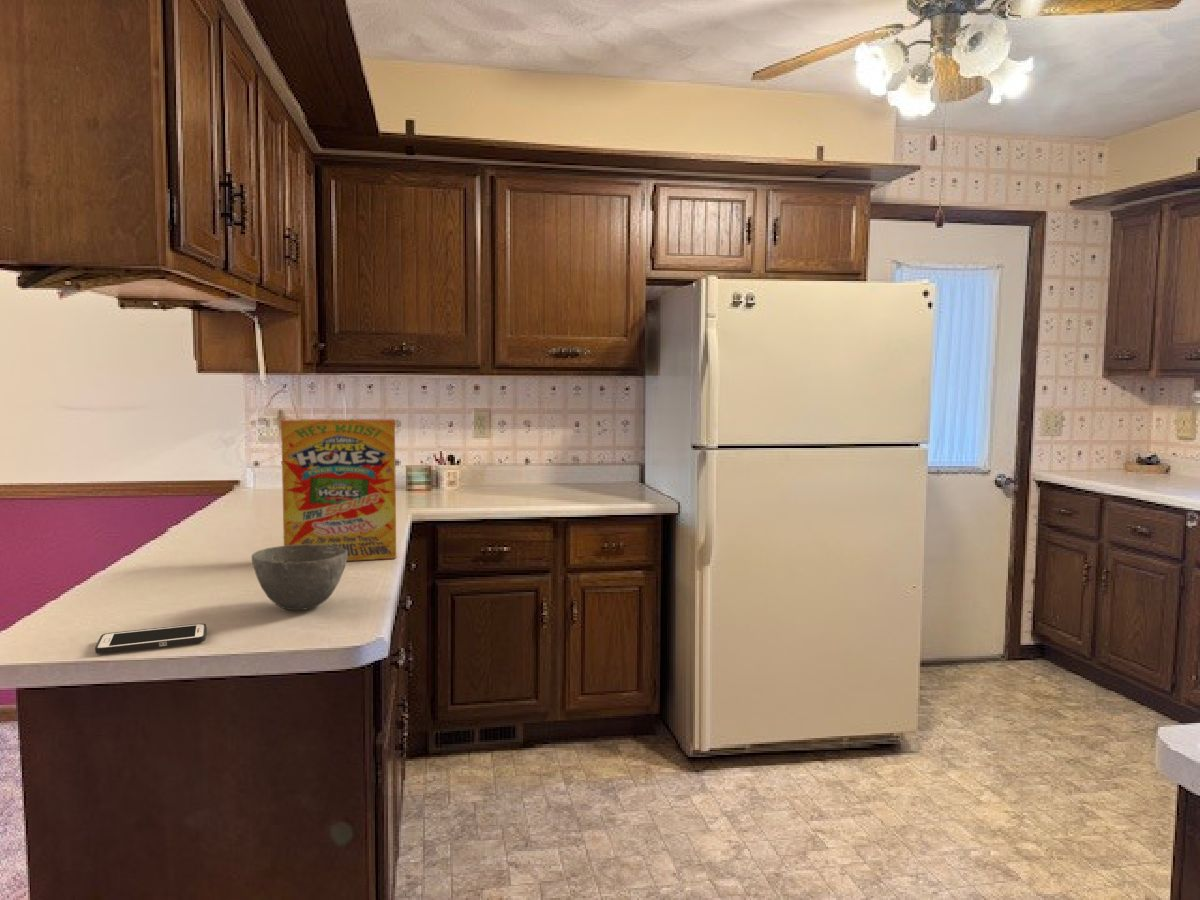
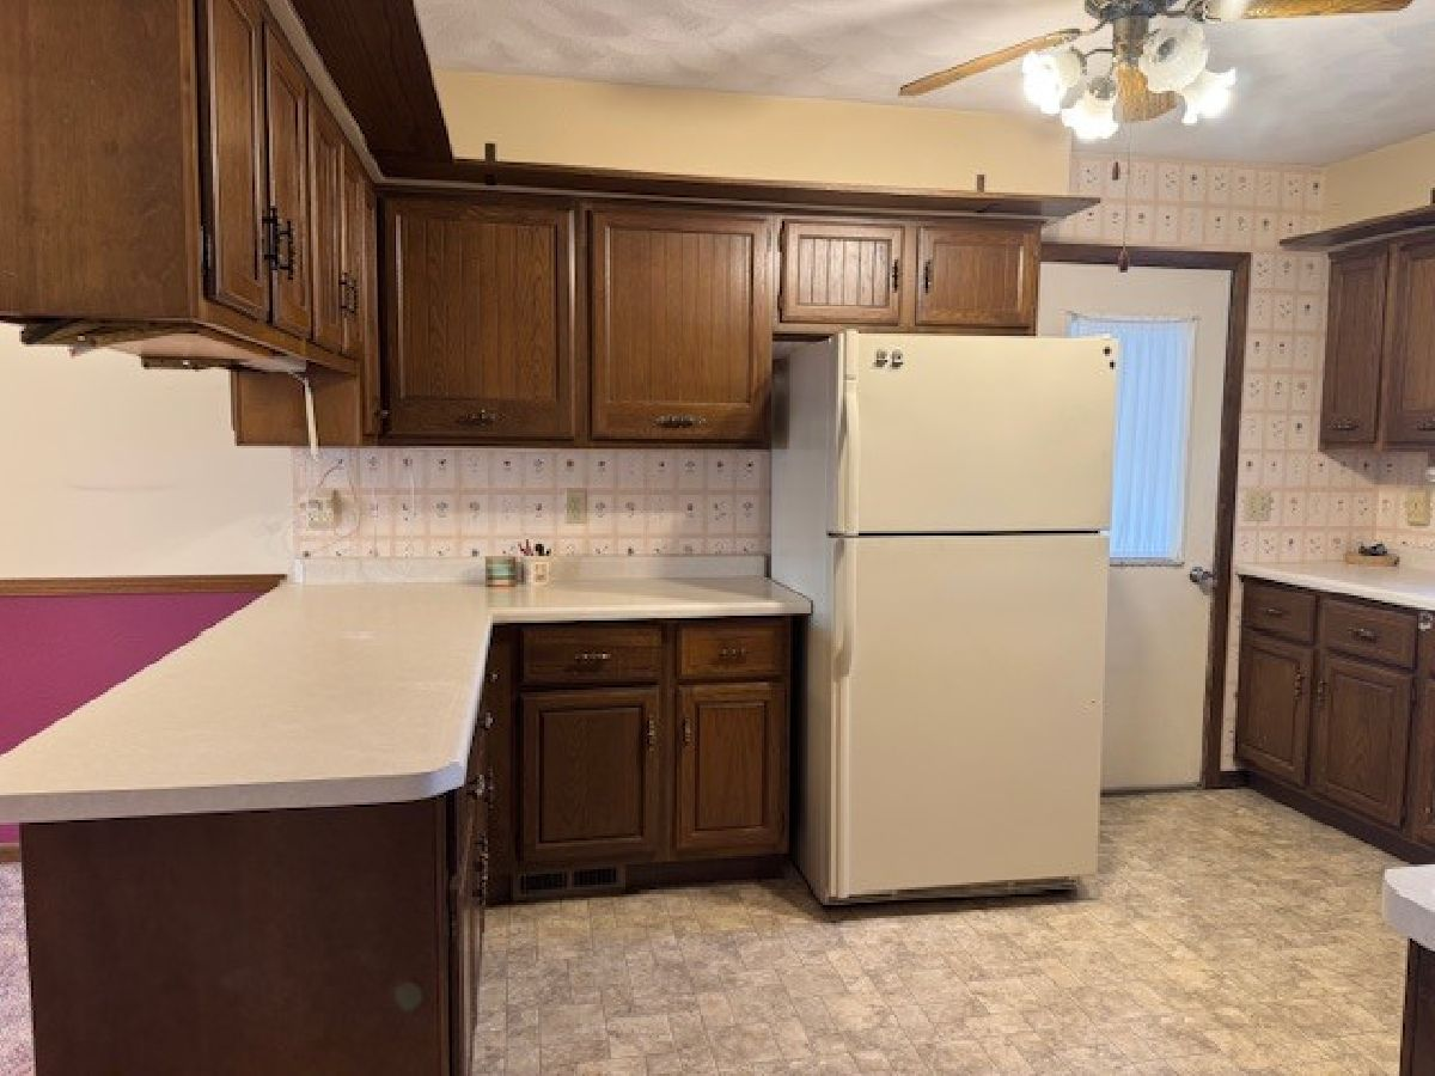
- cereal box (340, 489)
- bowl (300, 578)
- cell phone (153, 638)
